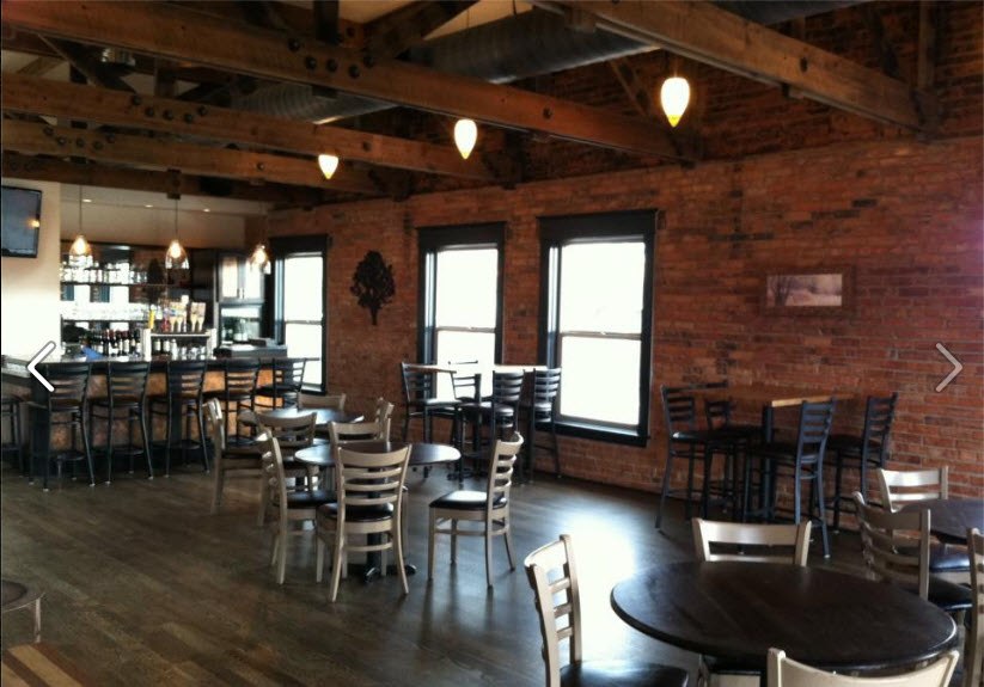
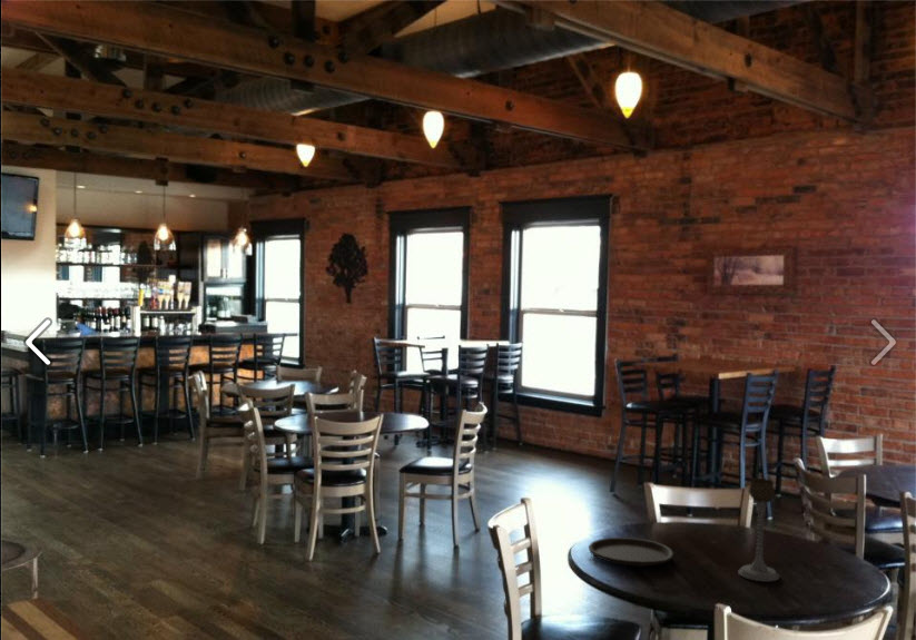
+ candle holder (760, 528)
+ plate (630, 552)
